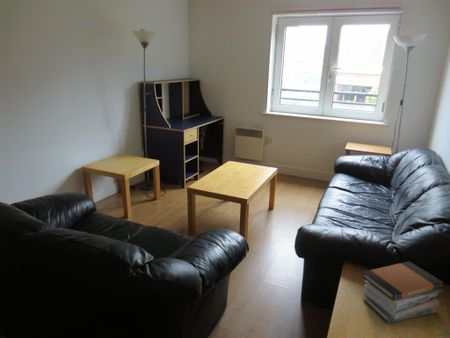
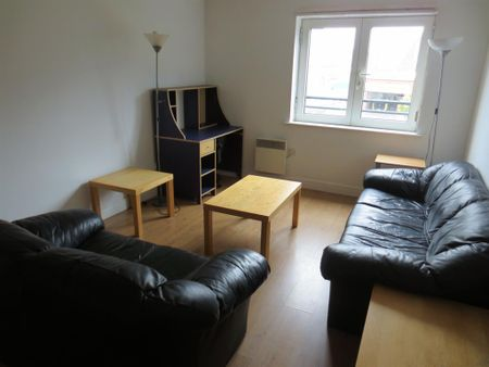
- book stack (400, 291)
